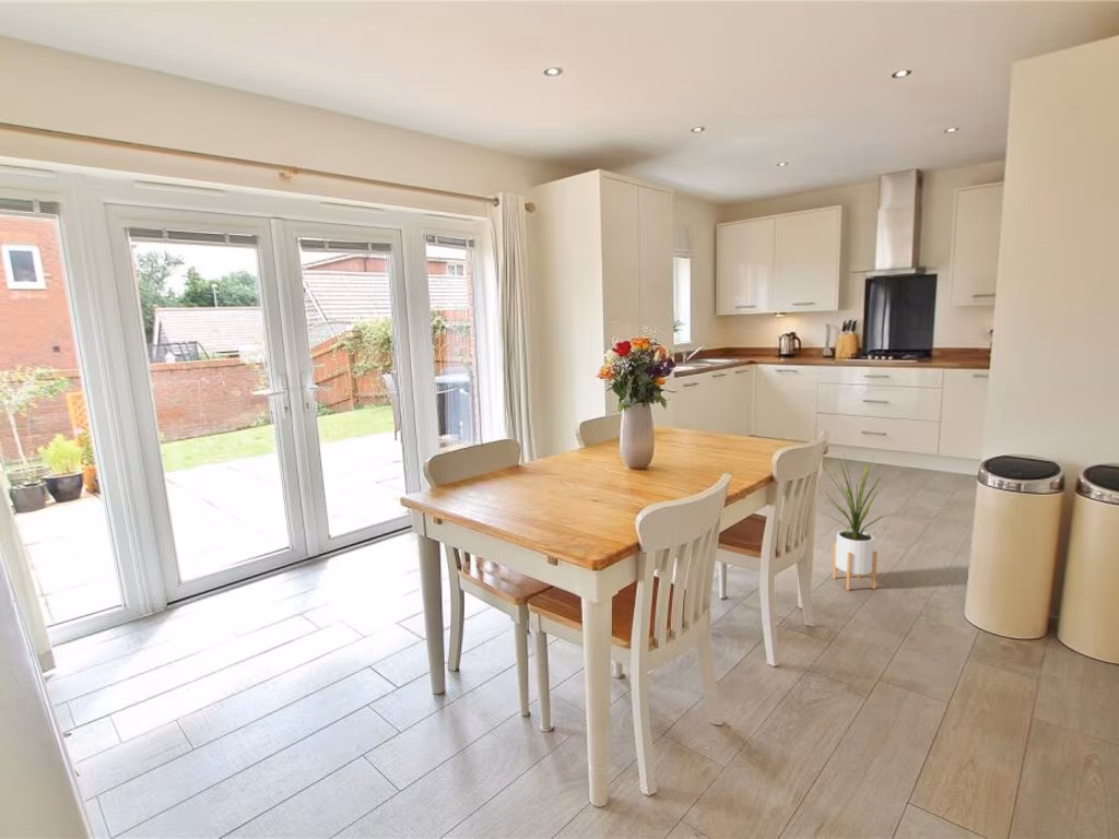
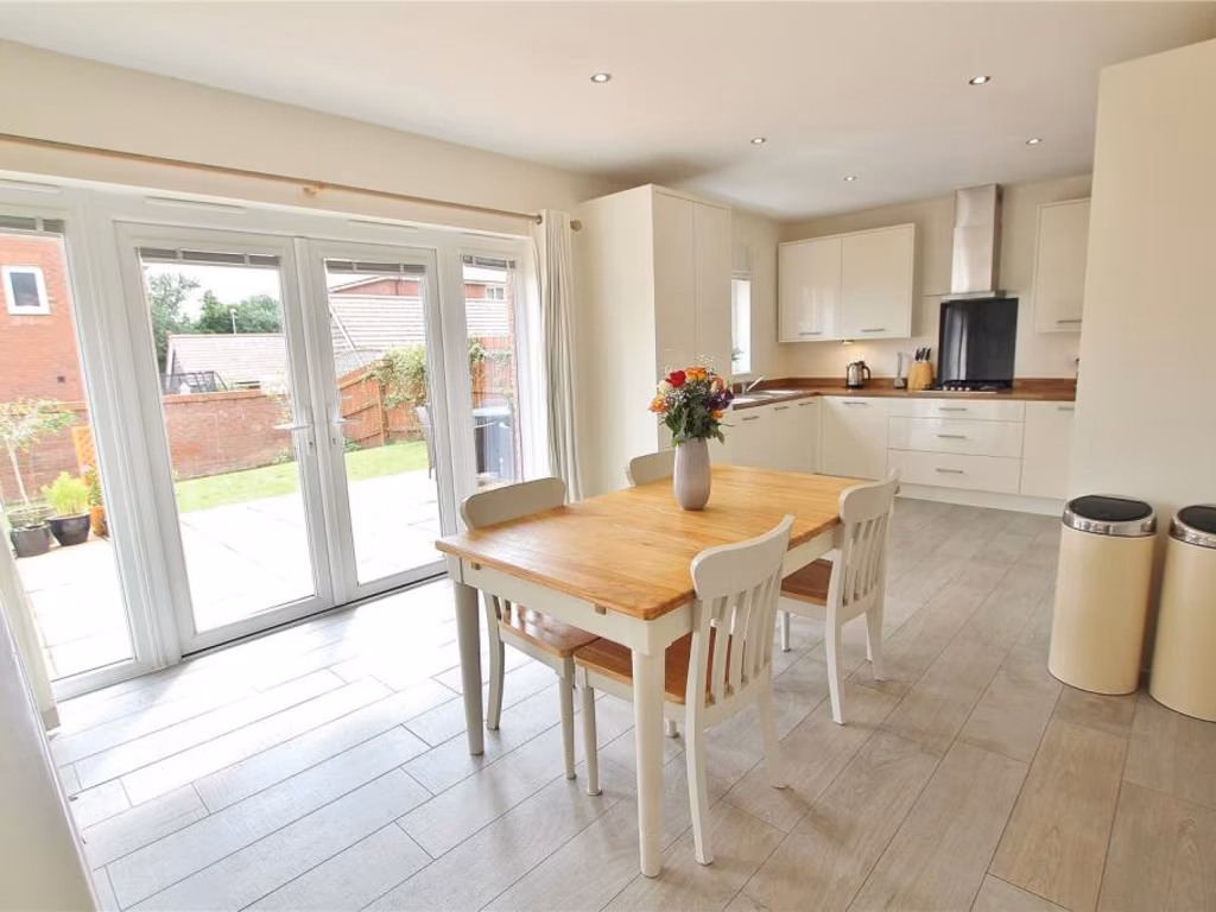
- house plant (858, 520)
